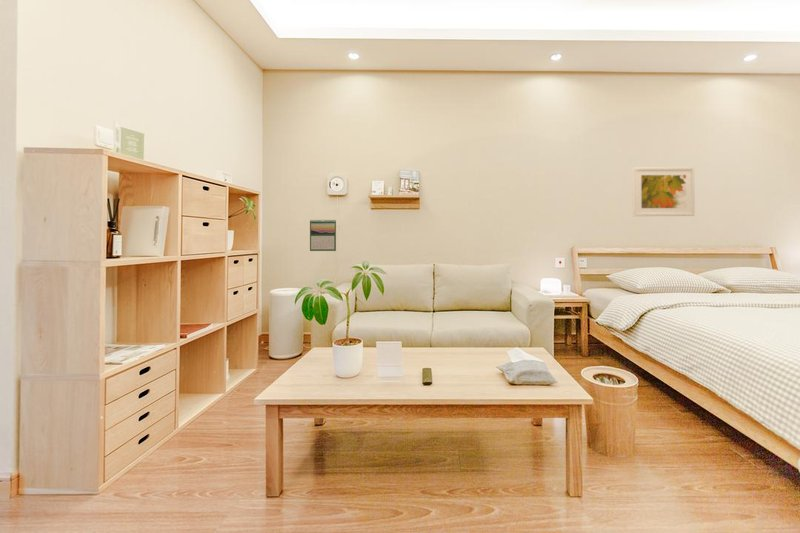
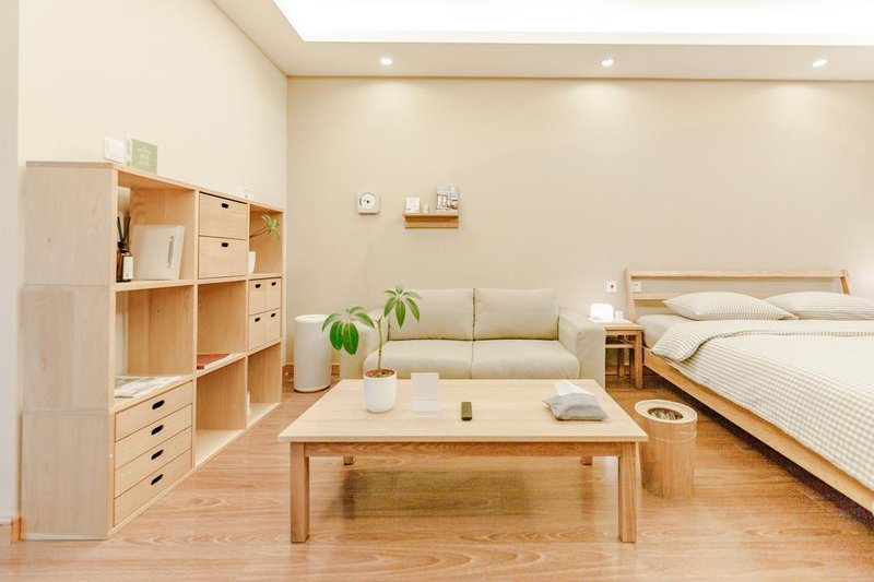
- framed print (663, 191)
- calendar (322, 235)
